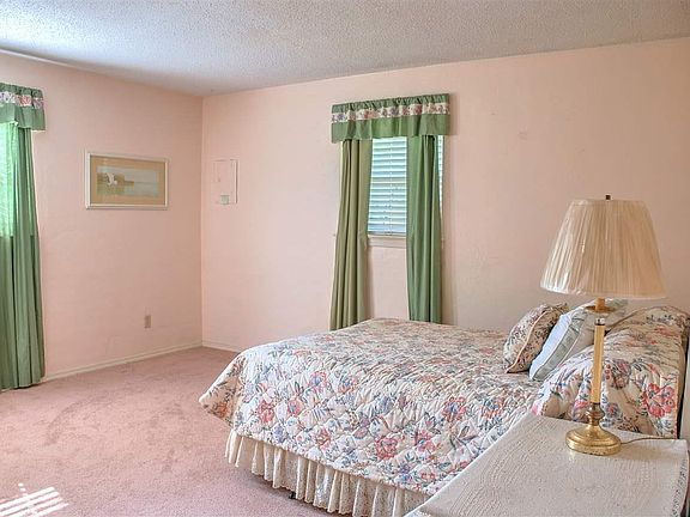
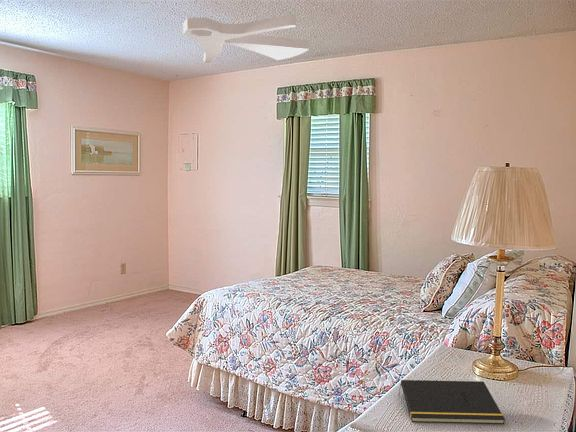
+ notepad (449, 400)
+ ceiling fan (249, 42)
